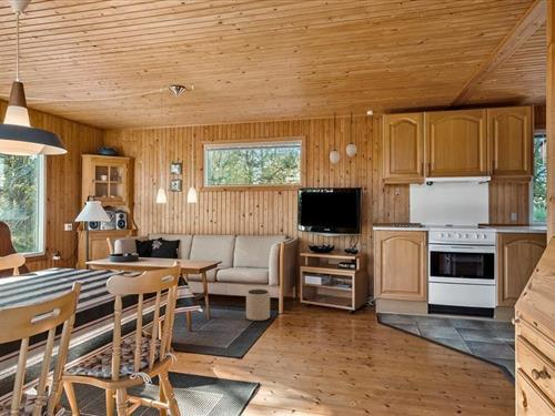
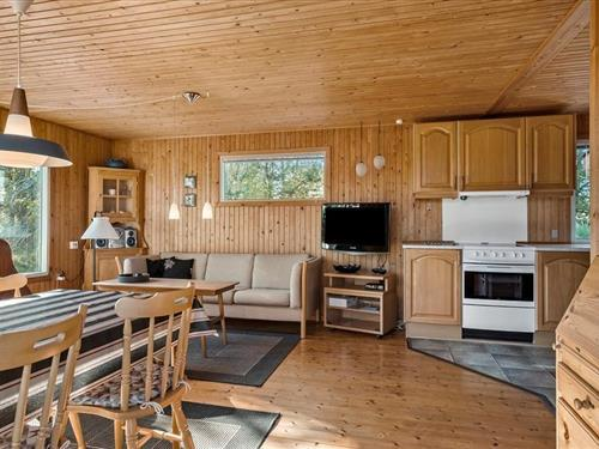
- plant pot (258, 304)
